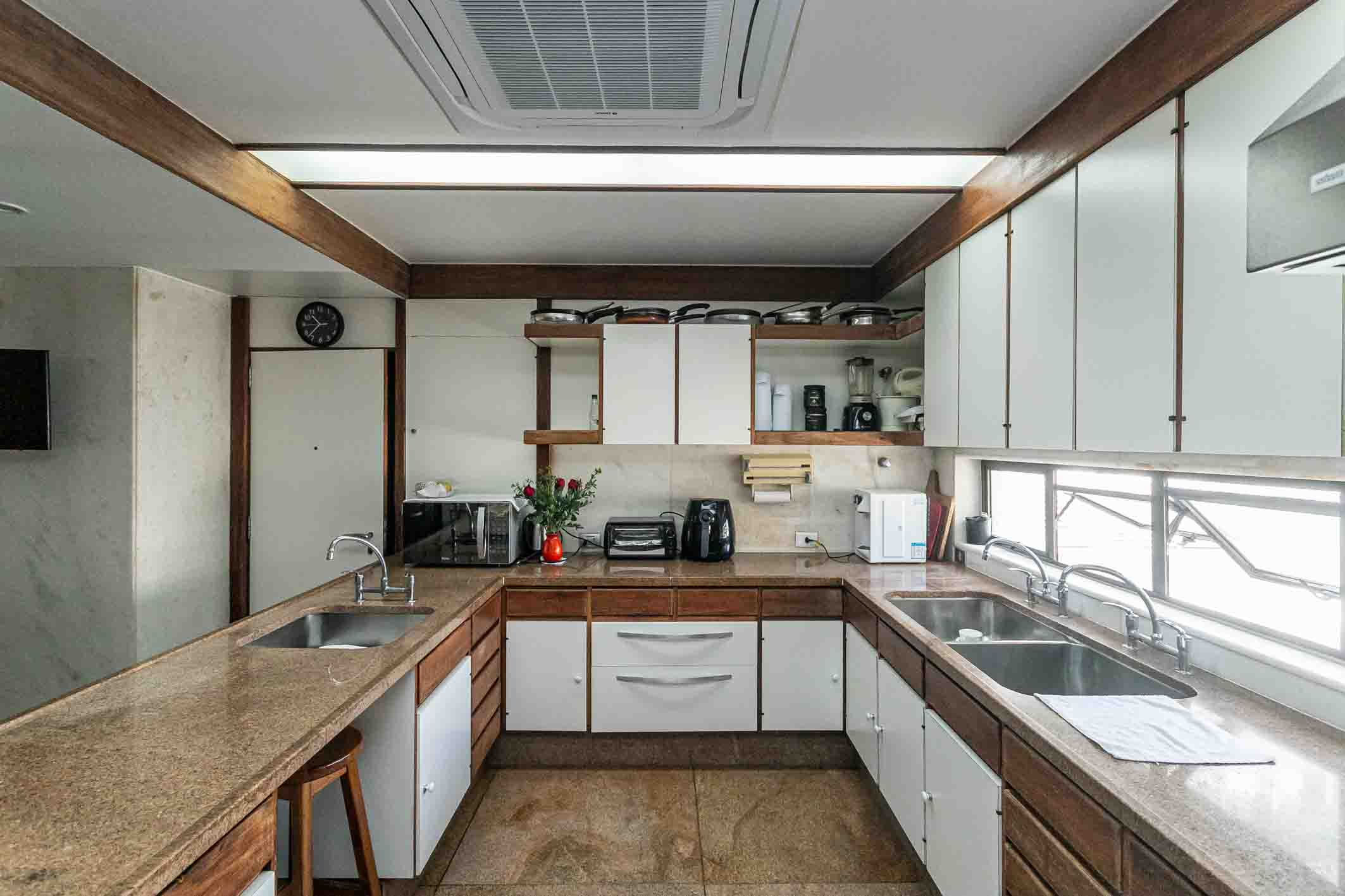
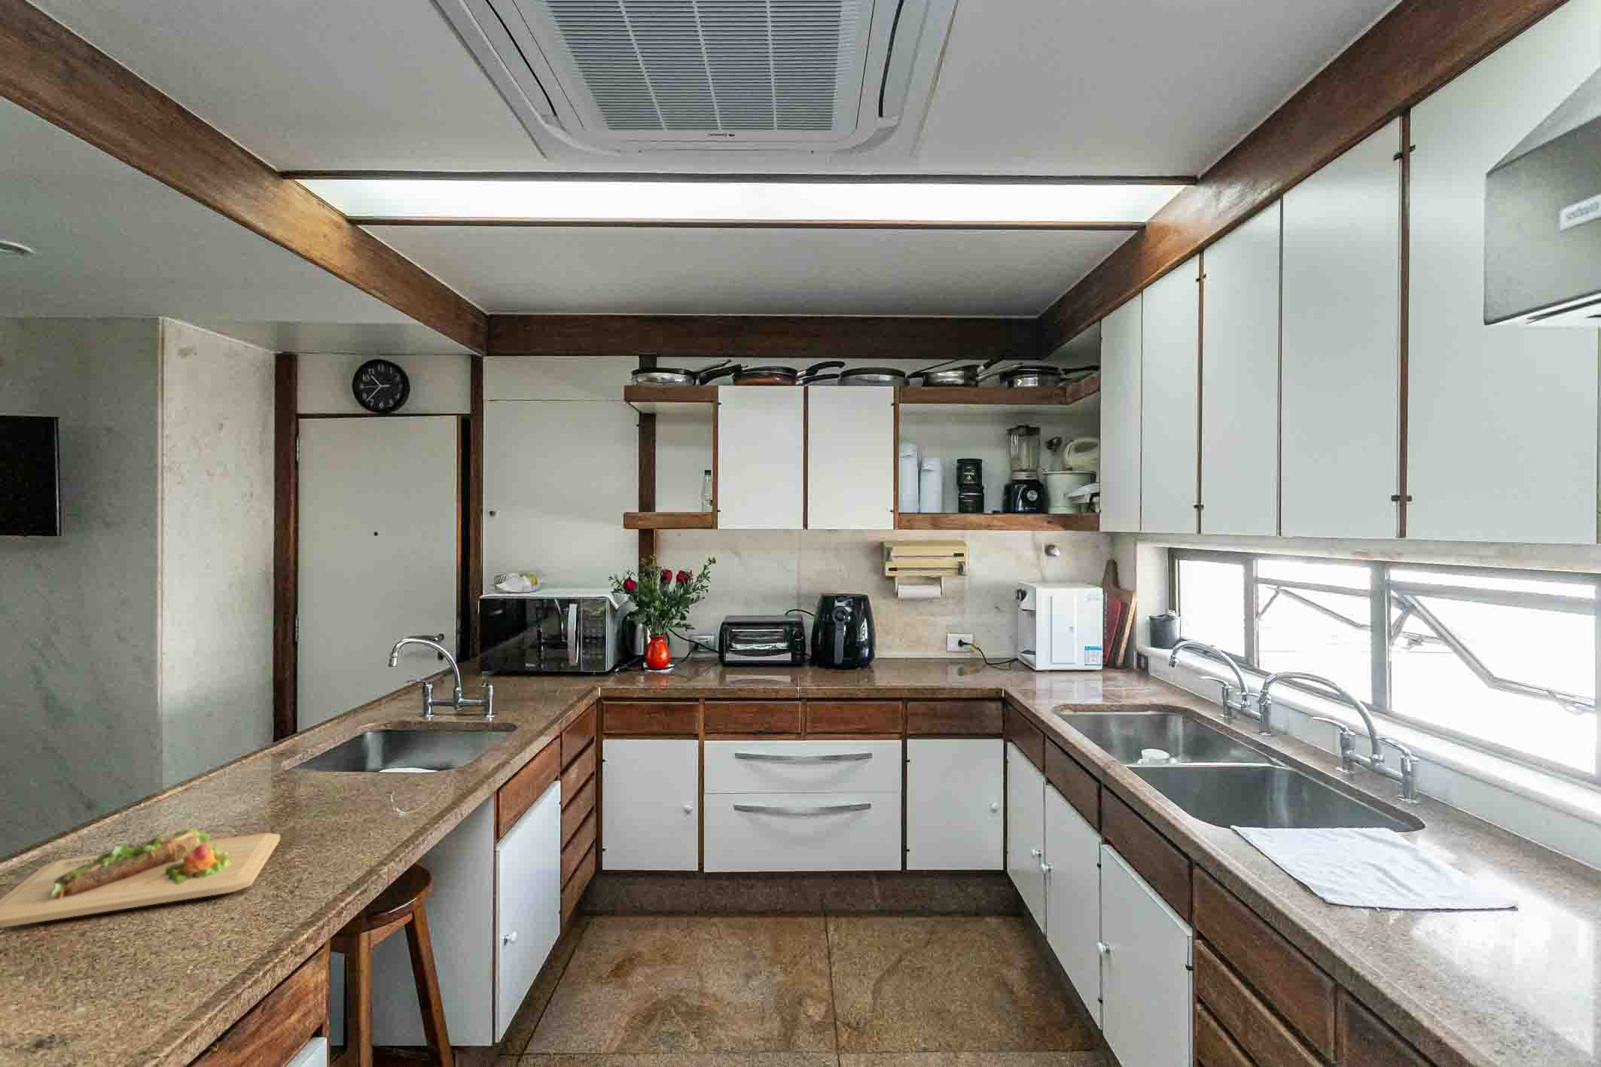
+ cutting board (145, 860)
